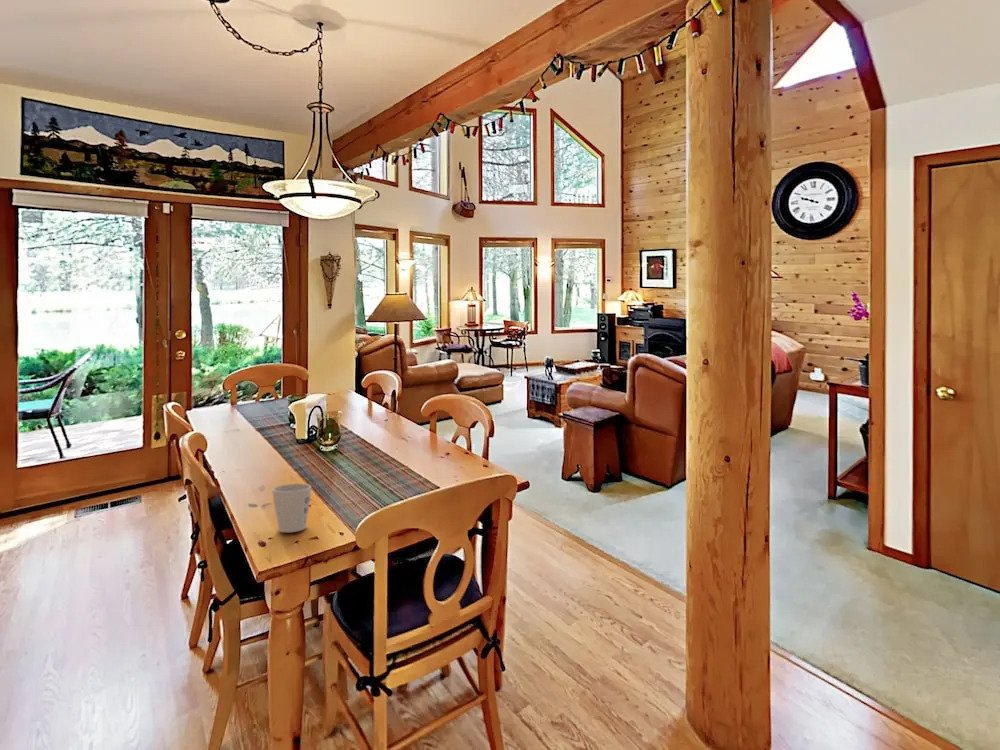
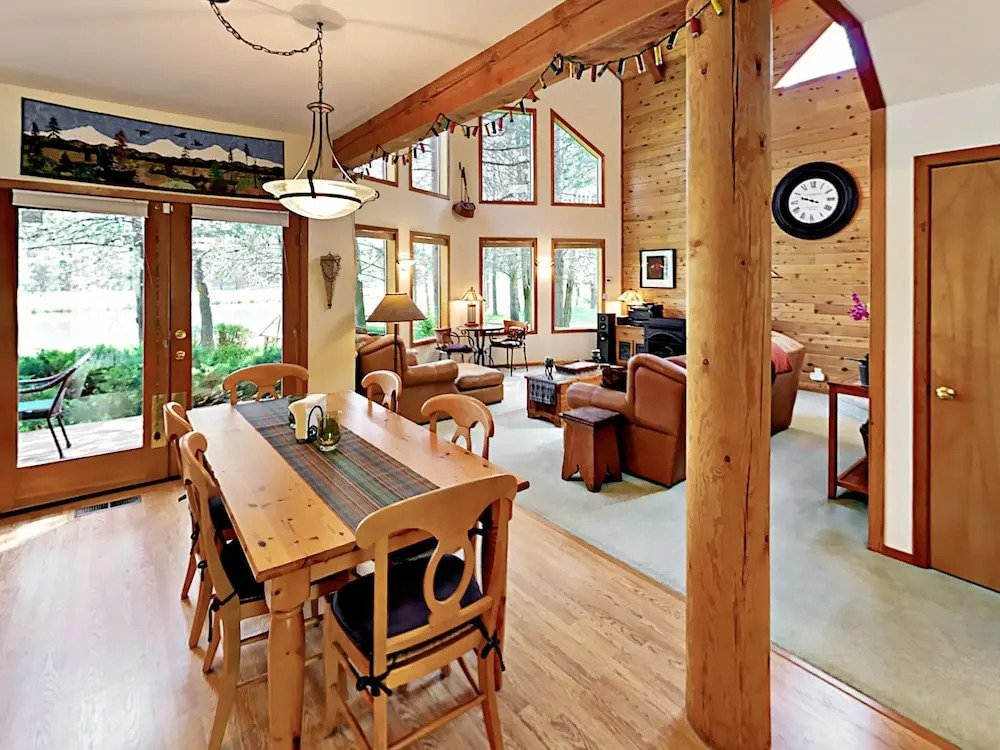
- mug (292, 506)
